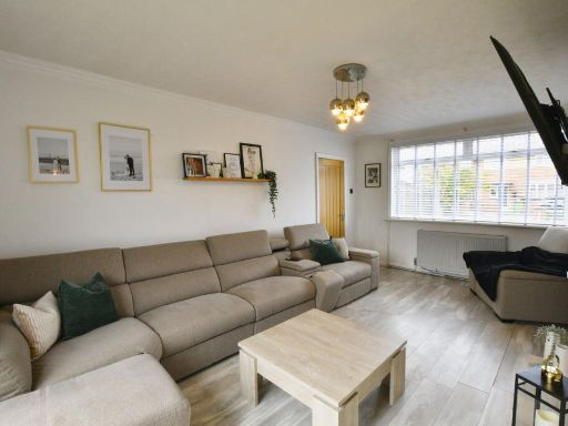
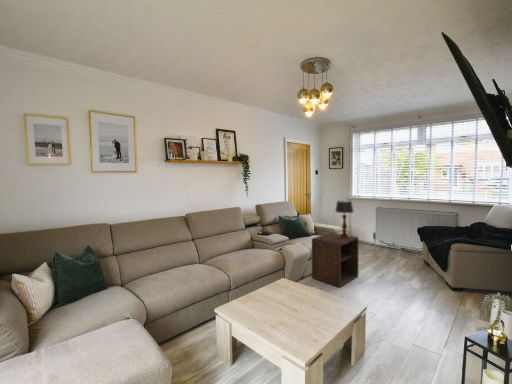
+ table lamp (344, 219)
+ nightstand (335, 257)
